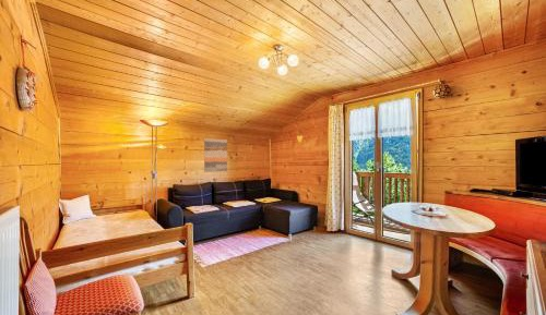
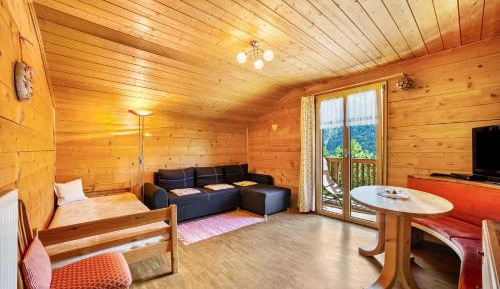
- wall art (215, 155)
